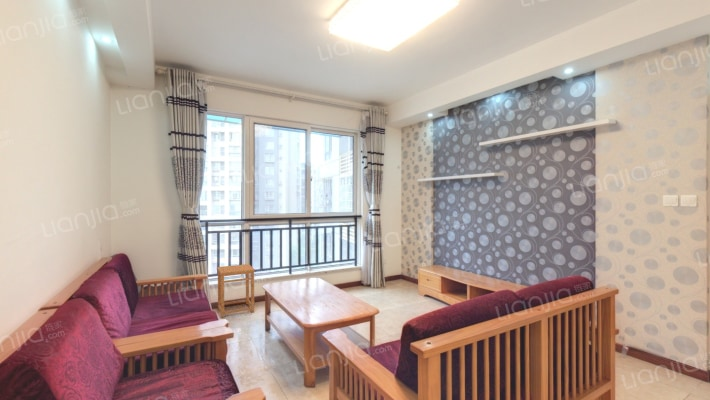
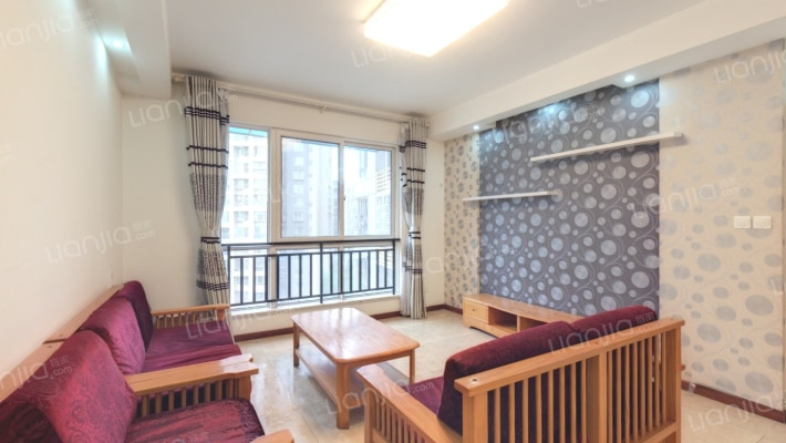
- side table (235, 281)
